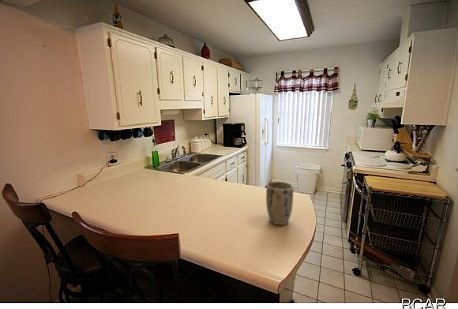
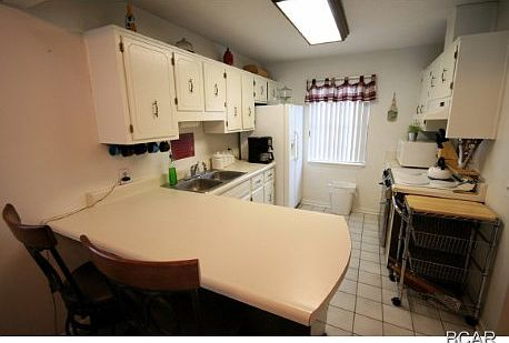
- plant pot (279, 203)
